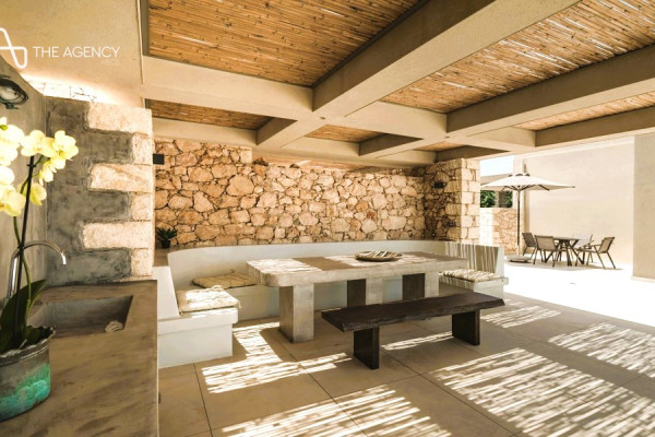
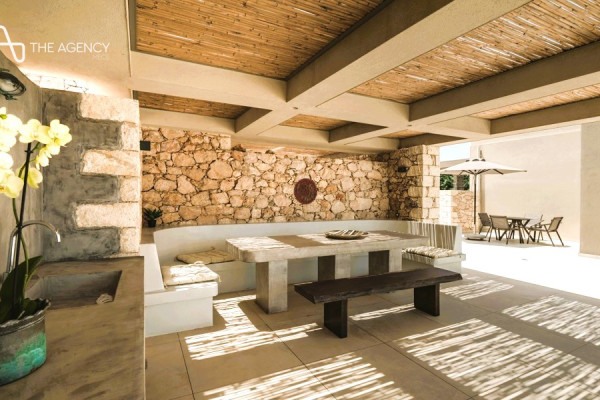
+ decorative platter (306, 191)
